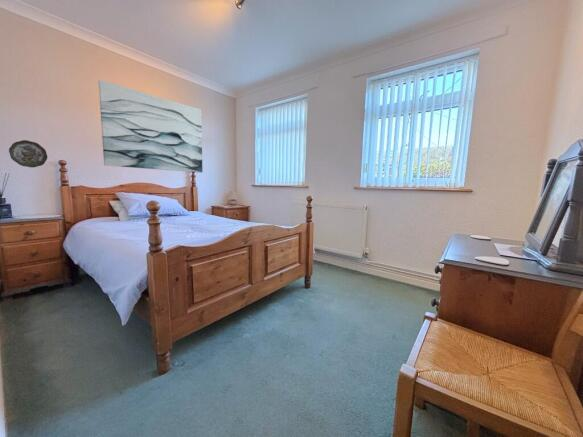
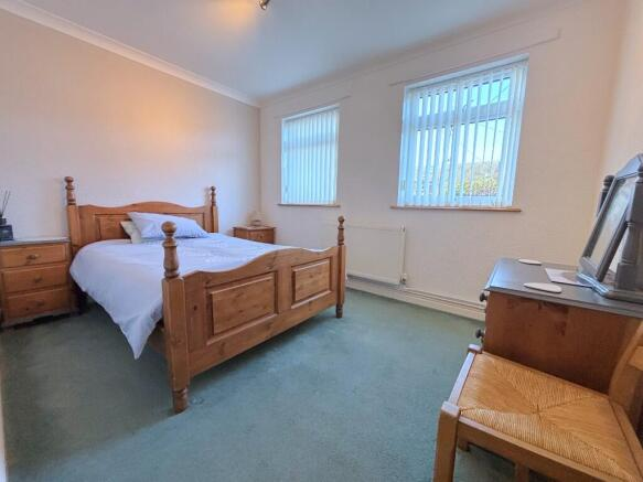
- decorative plate (28, 154)
- wall art (158, 133)
